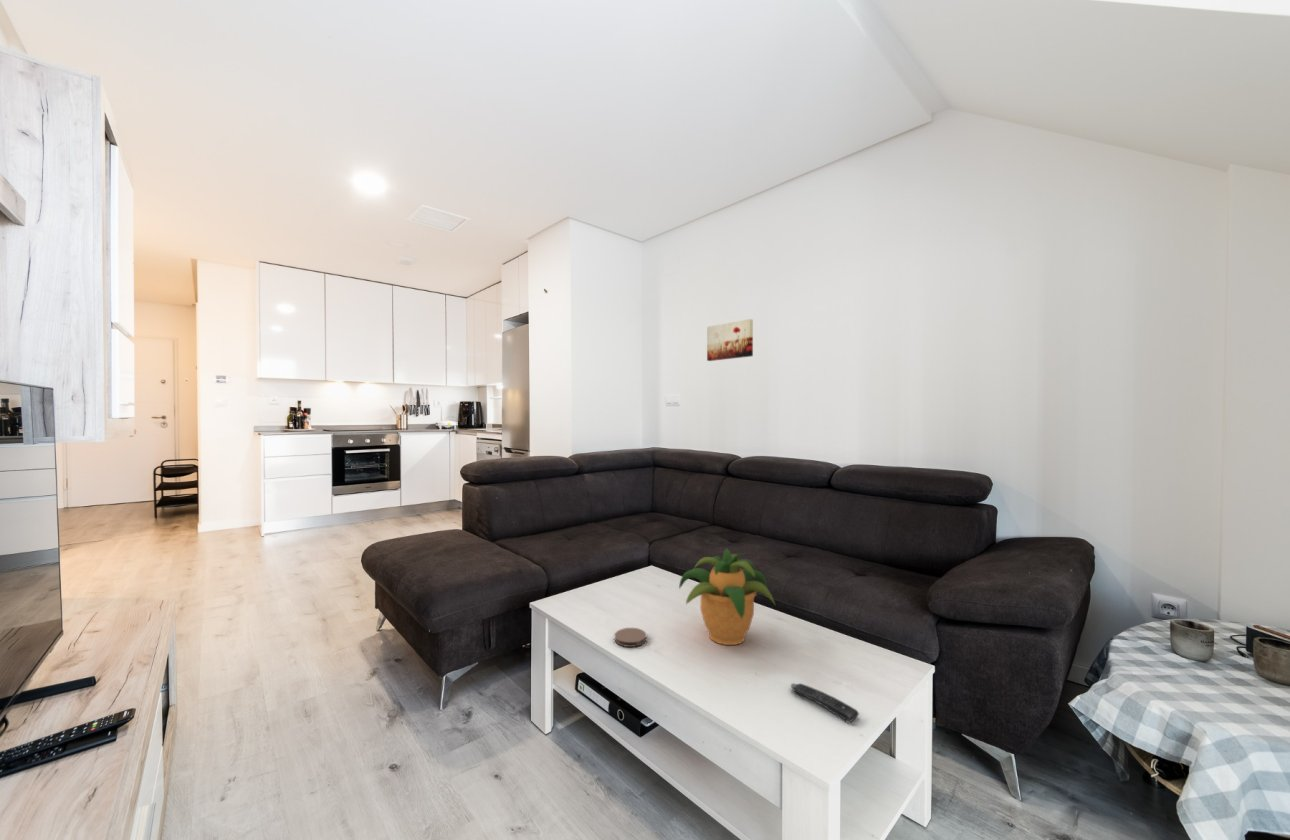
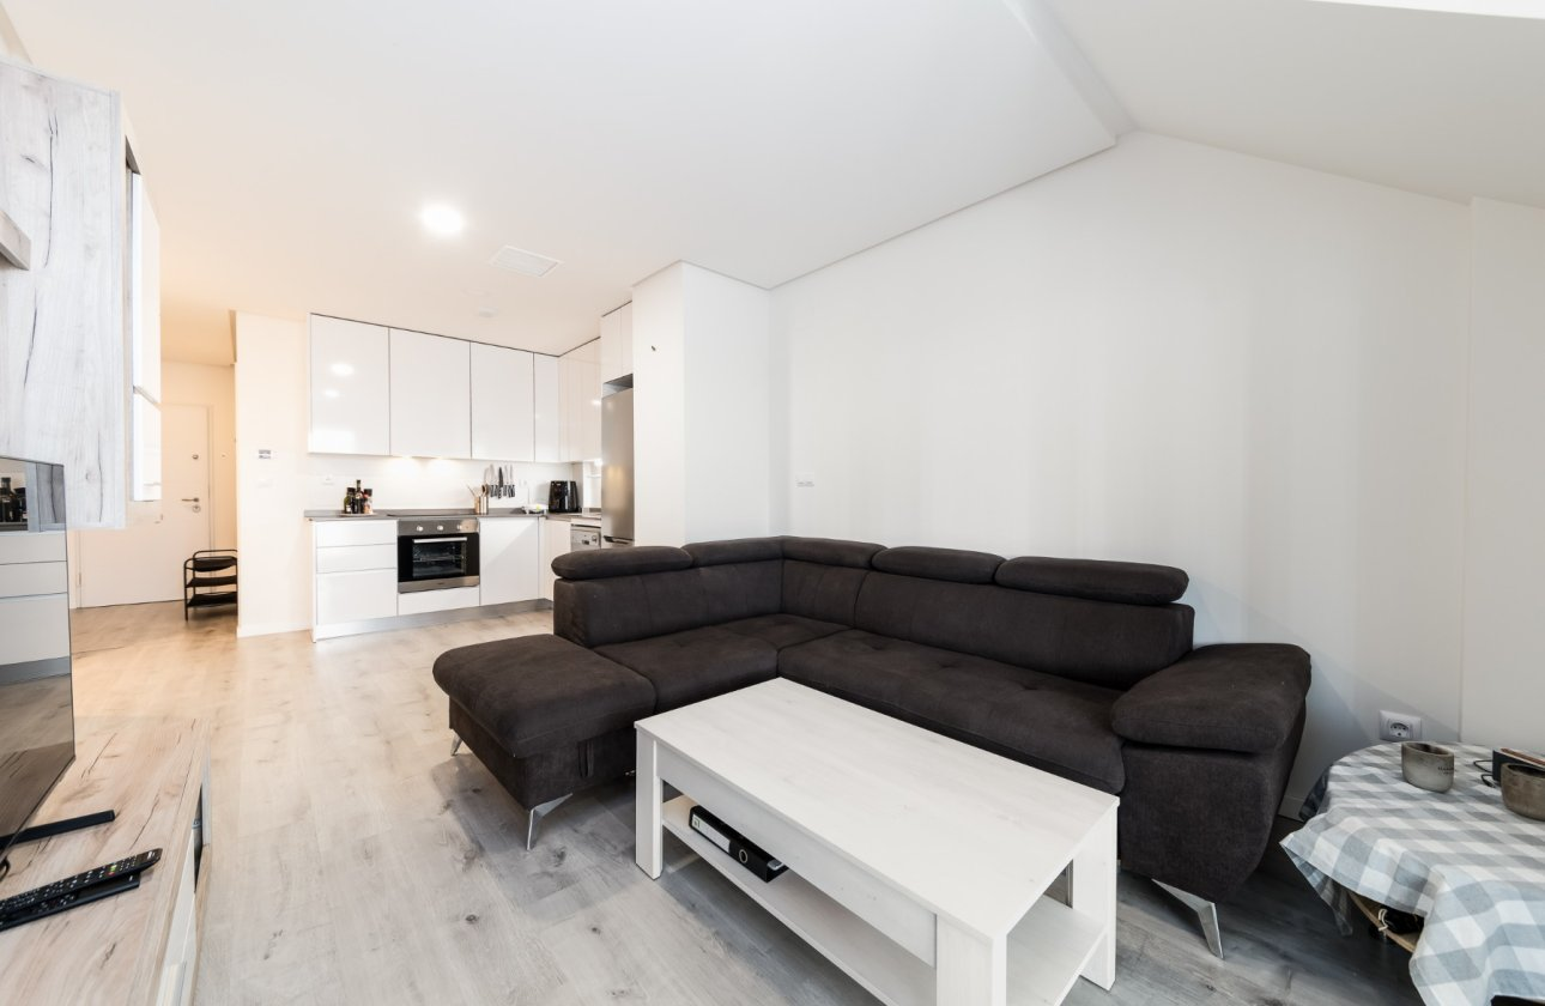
- coaster (630, 636)
- wall art (729, 340)
- potted plant (728, 595)
- remote control (821, 699)
